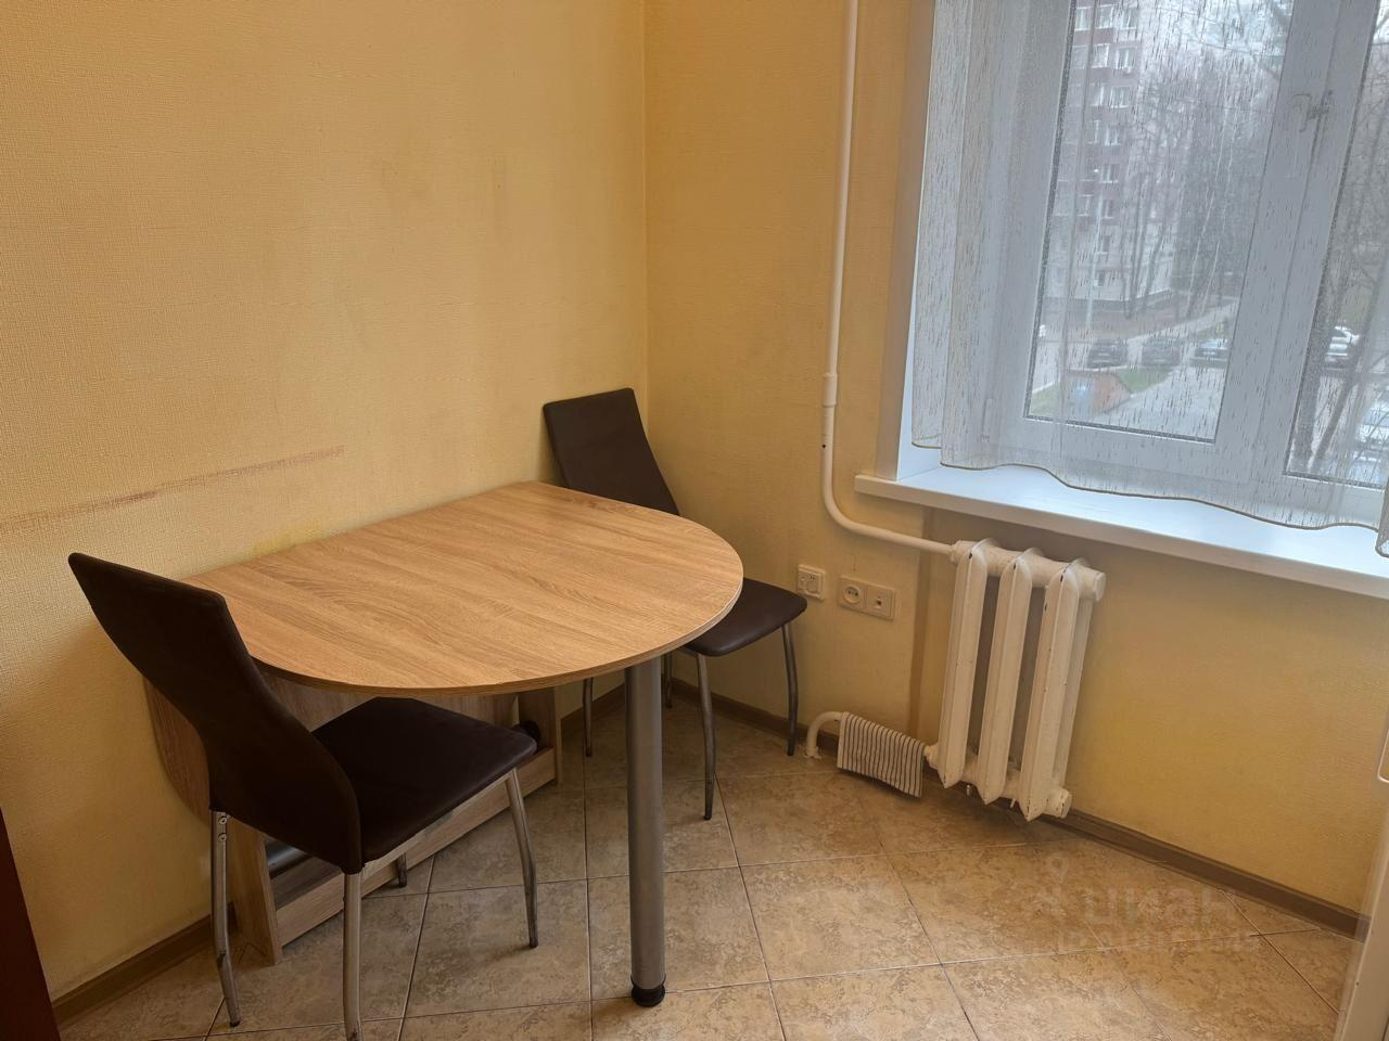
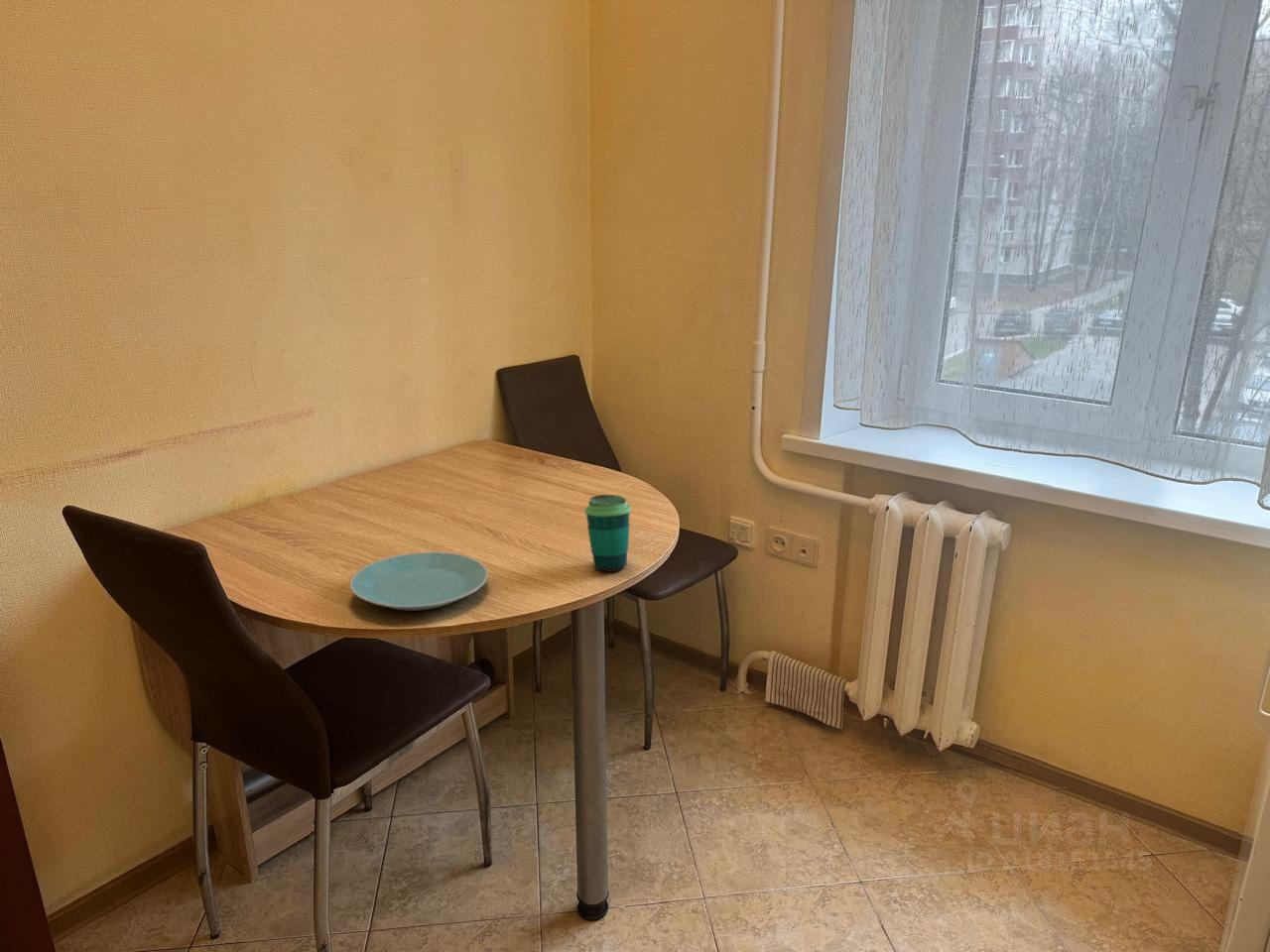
+ plate (420, 583)
+ cup (607, 532)
